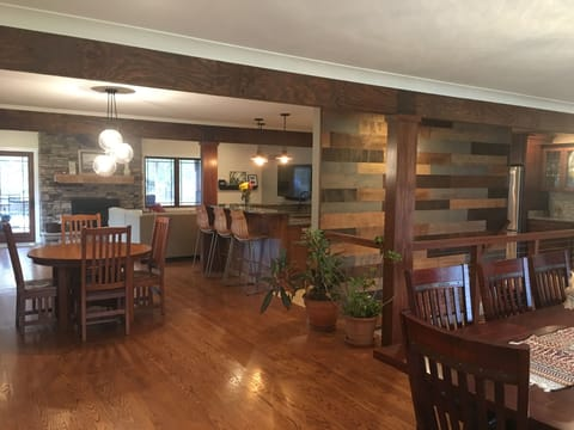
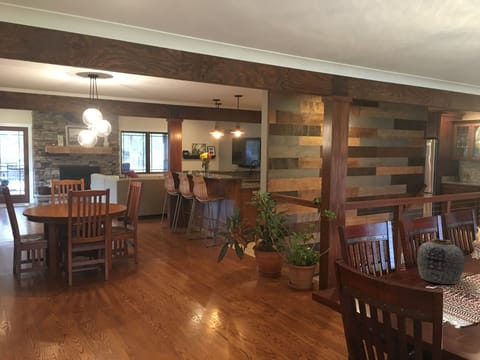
+ vase (440, 259)
